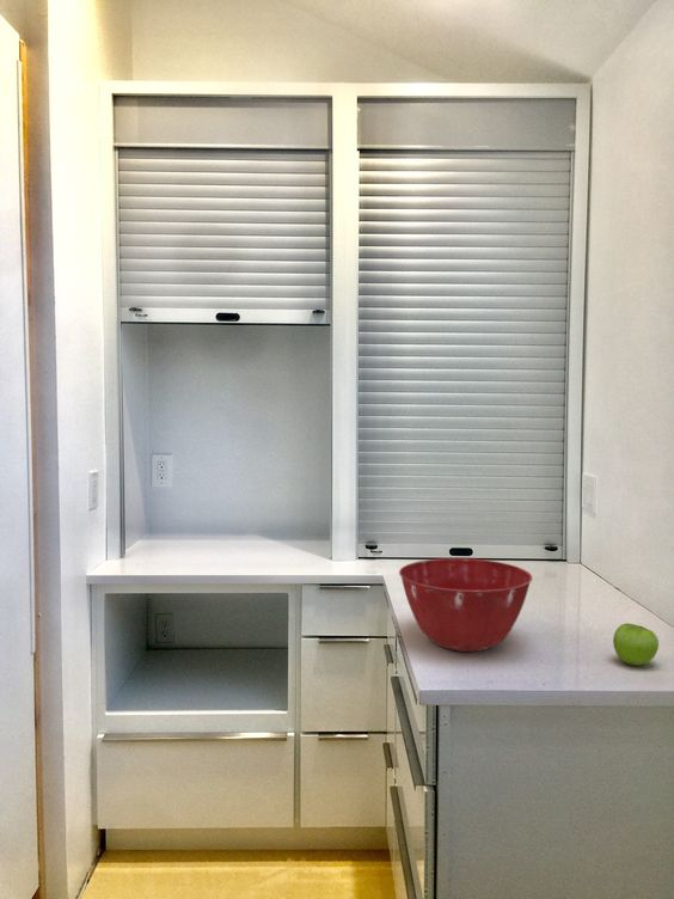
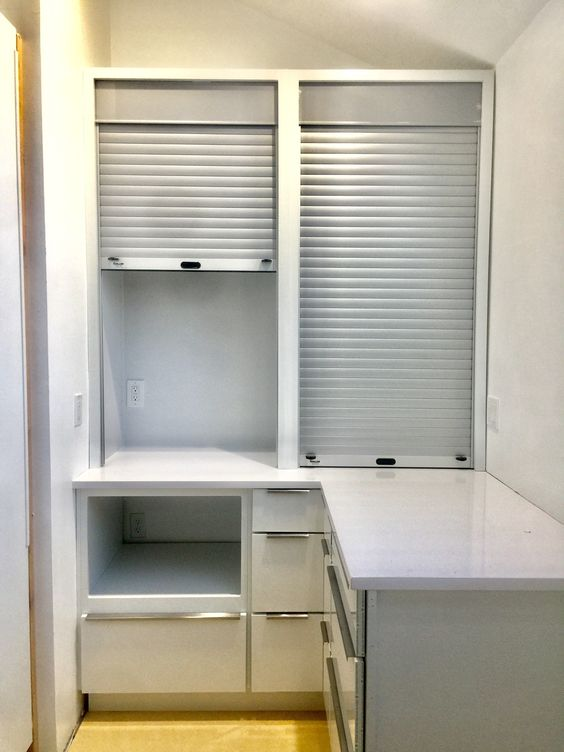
- mixing bowl (462, 606)
- fruit (635, 643)
